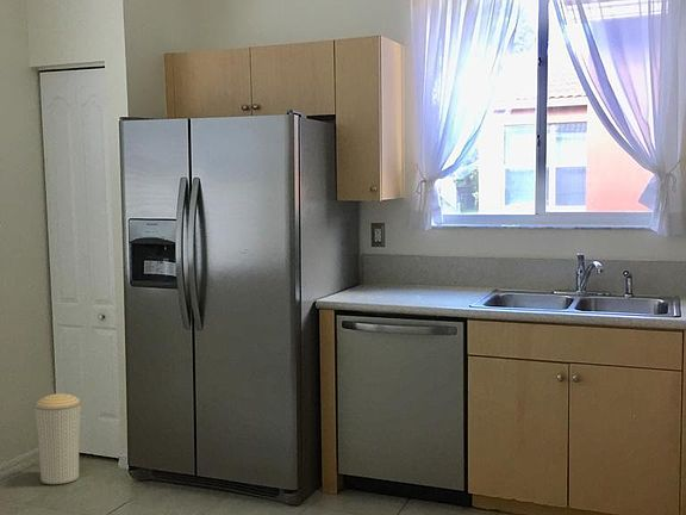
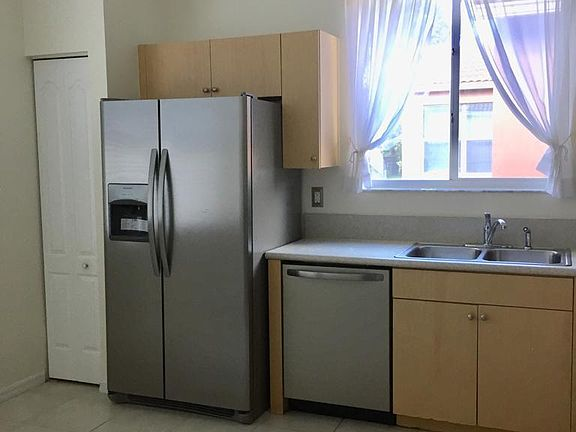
- trash can (58, 436)
